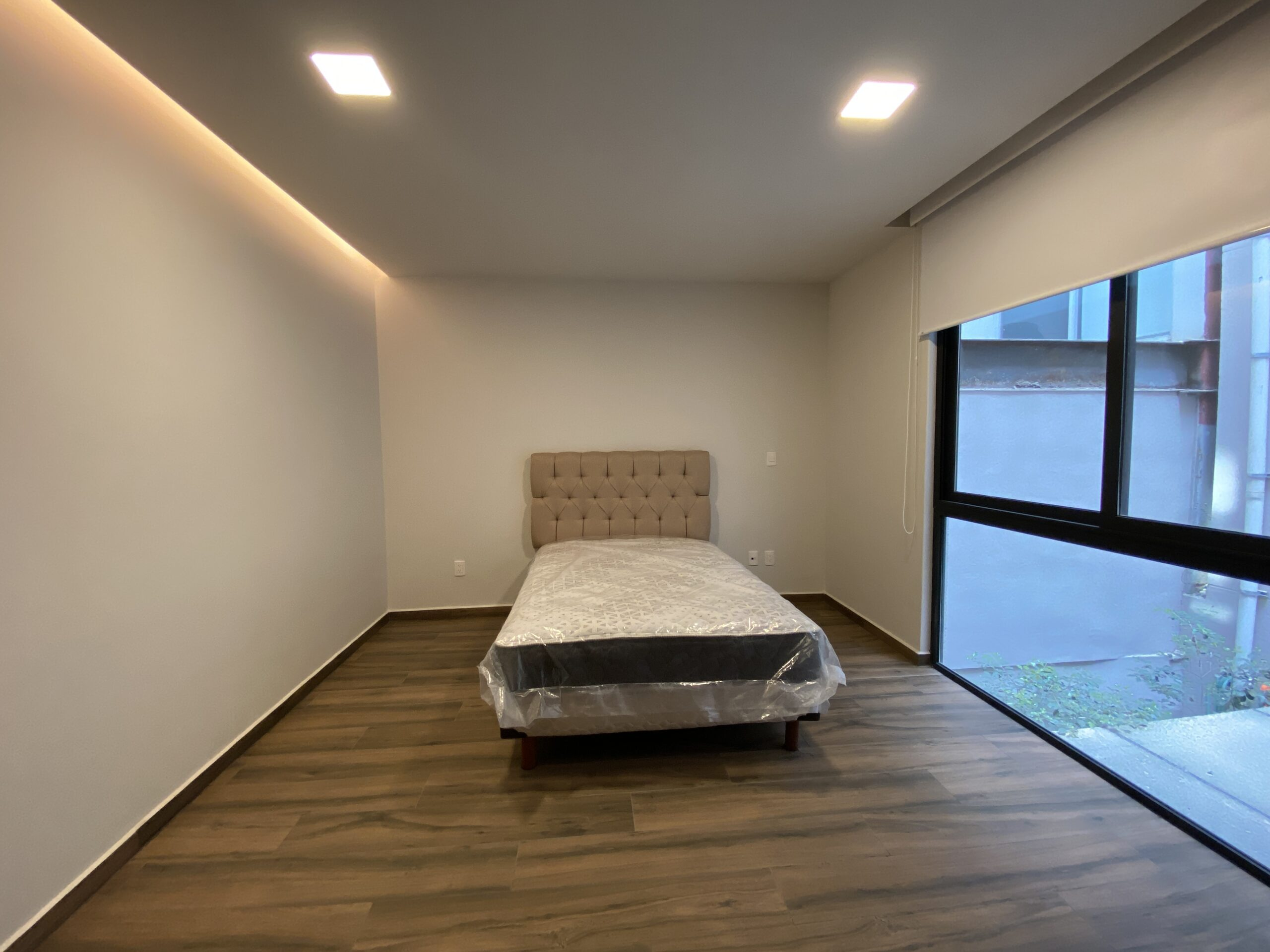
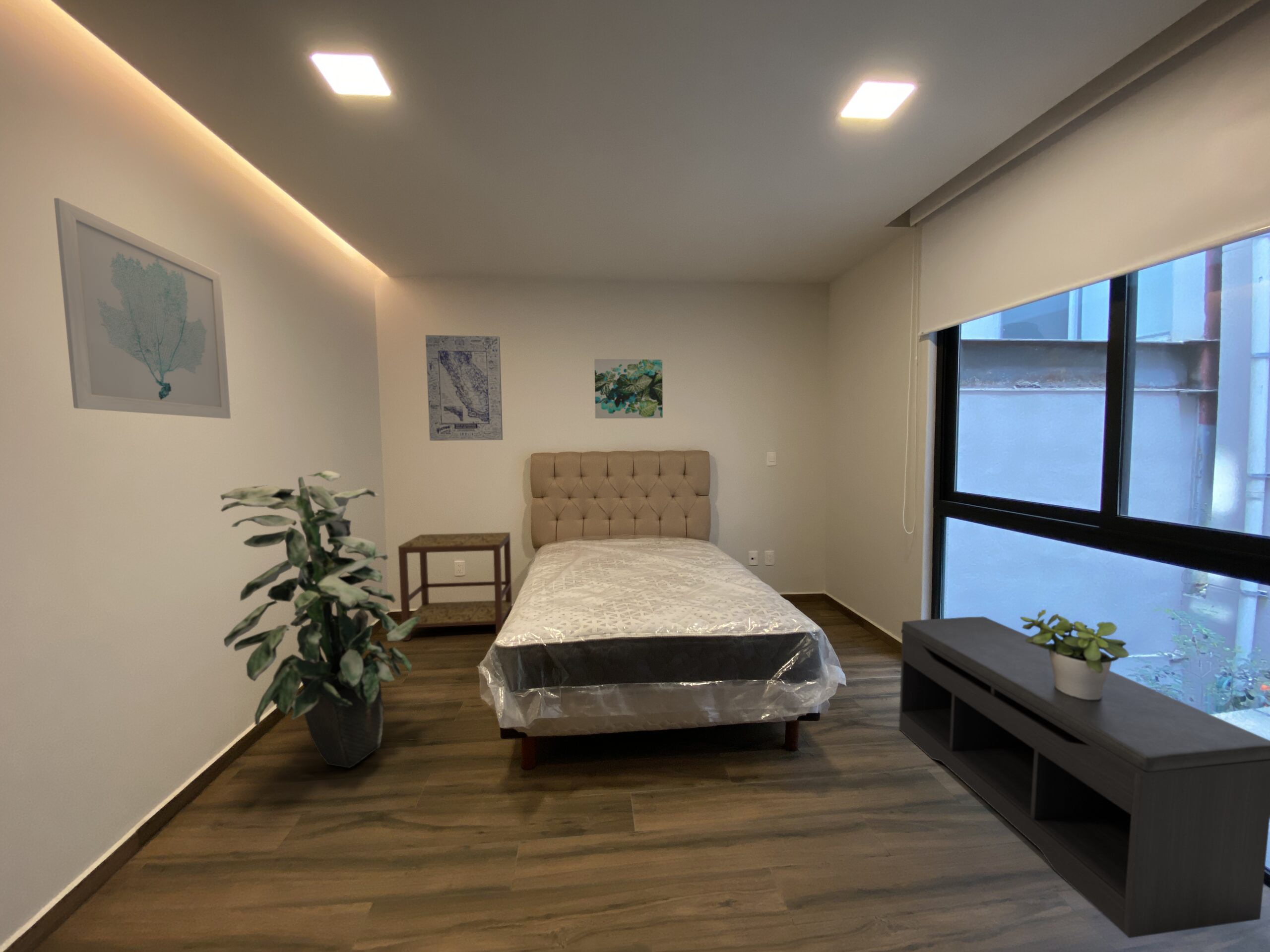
+ side table (459, 583)
+ wall art (465, 388)
+ bench (1038, 733)
+ indoor plant (325, 619)
+ wall art (159, 329)
+ wall art (629, 389)
+ potted plant (1071, 654)
